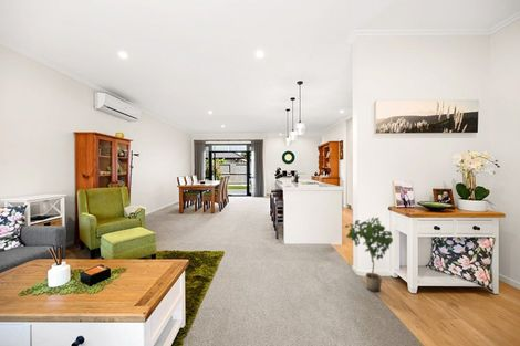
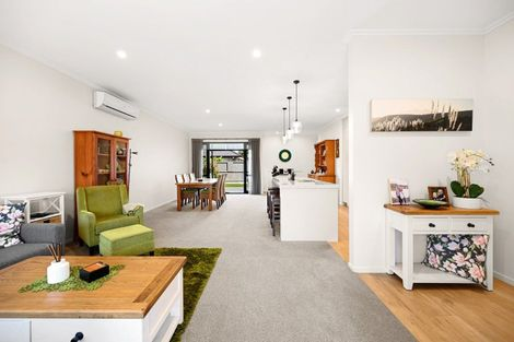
- potted plant (370, 253)
